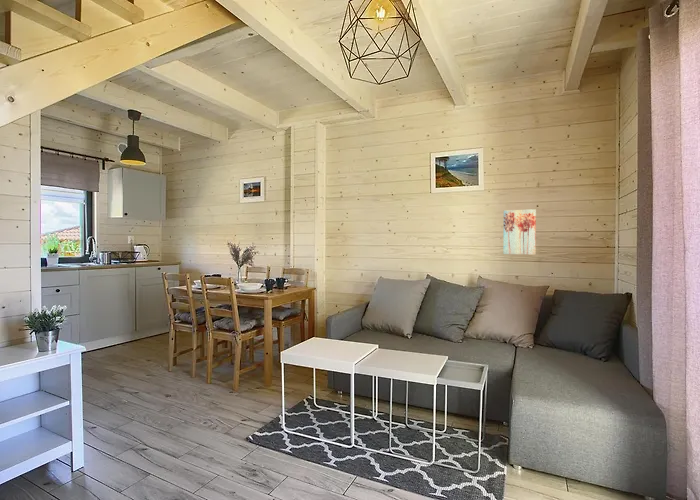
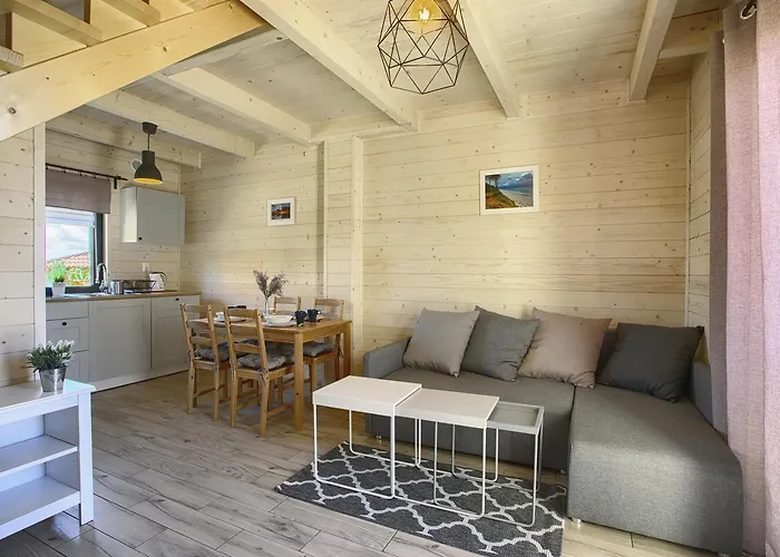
- wall art (519, 232)
